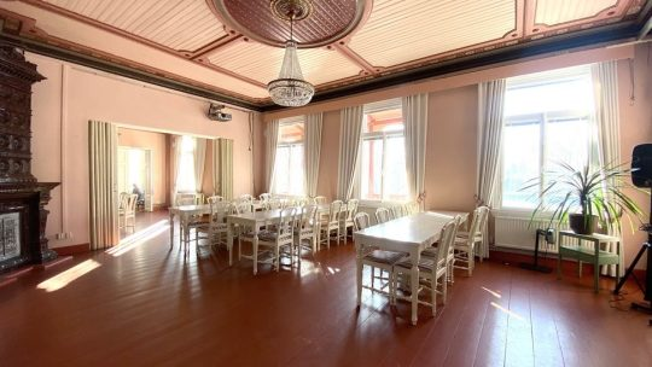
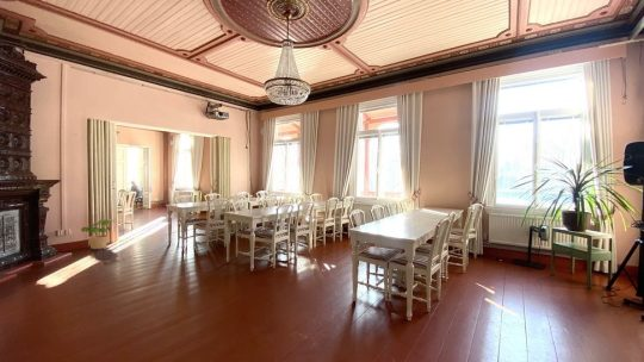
+ potted plant (98, 233)
